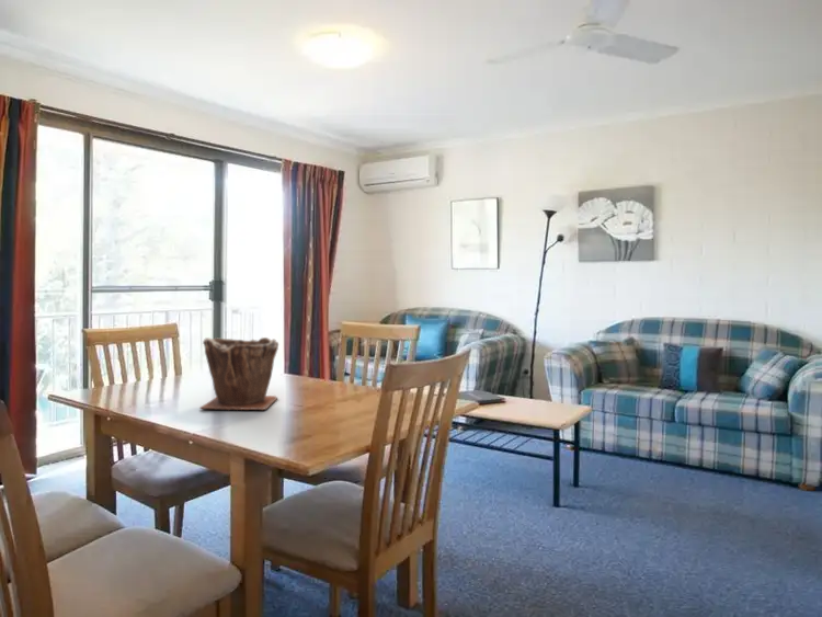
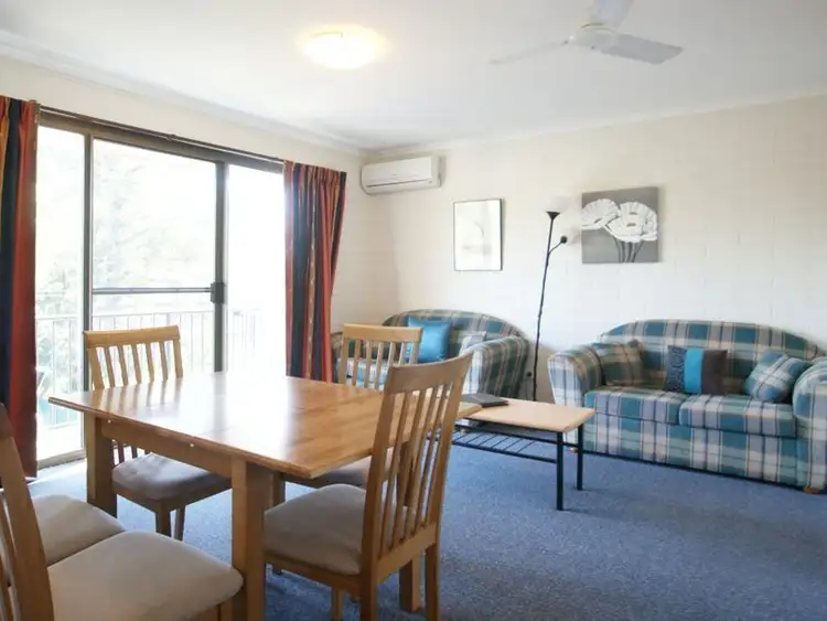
- plant pot (240, 370)
